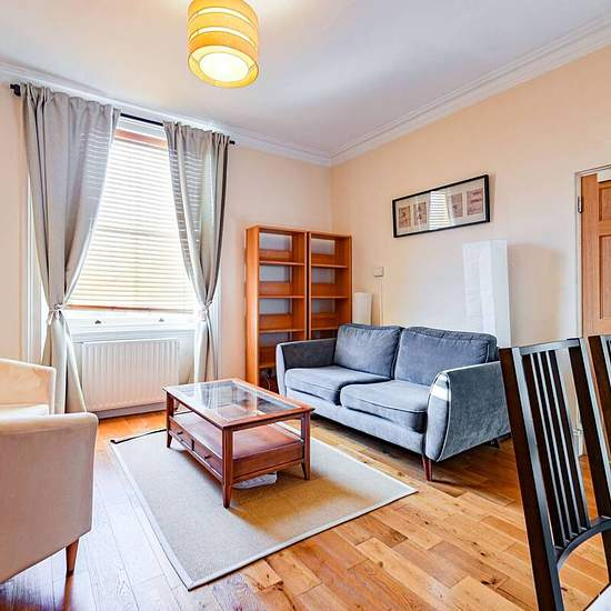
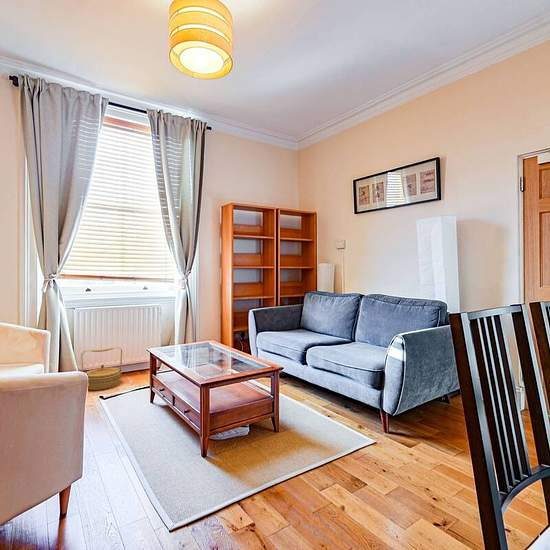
+ basket (102, 366)
